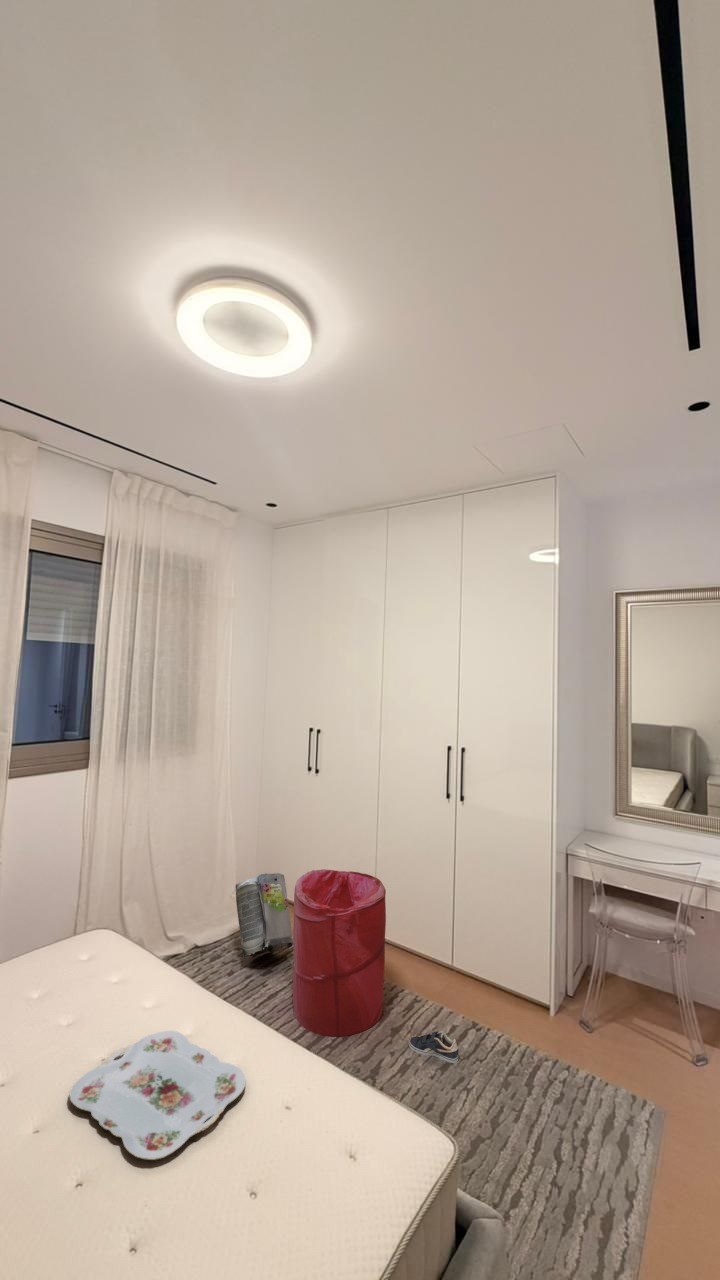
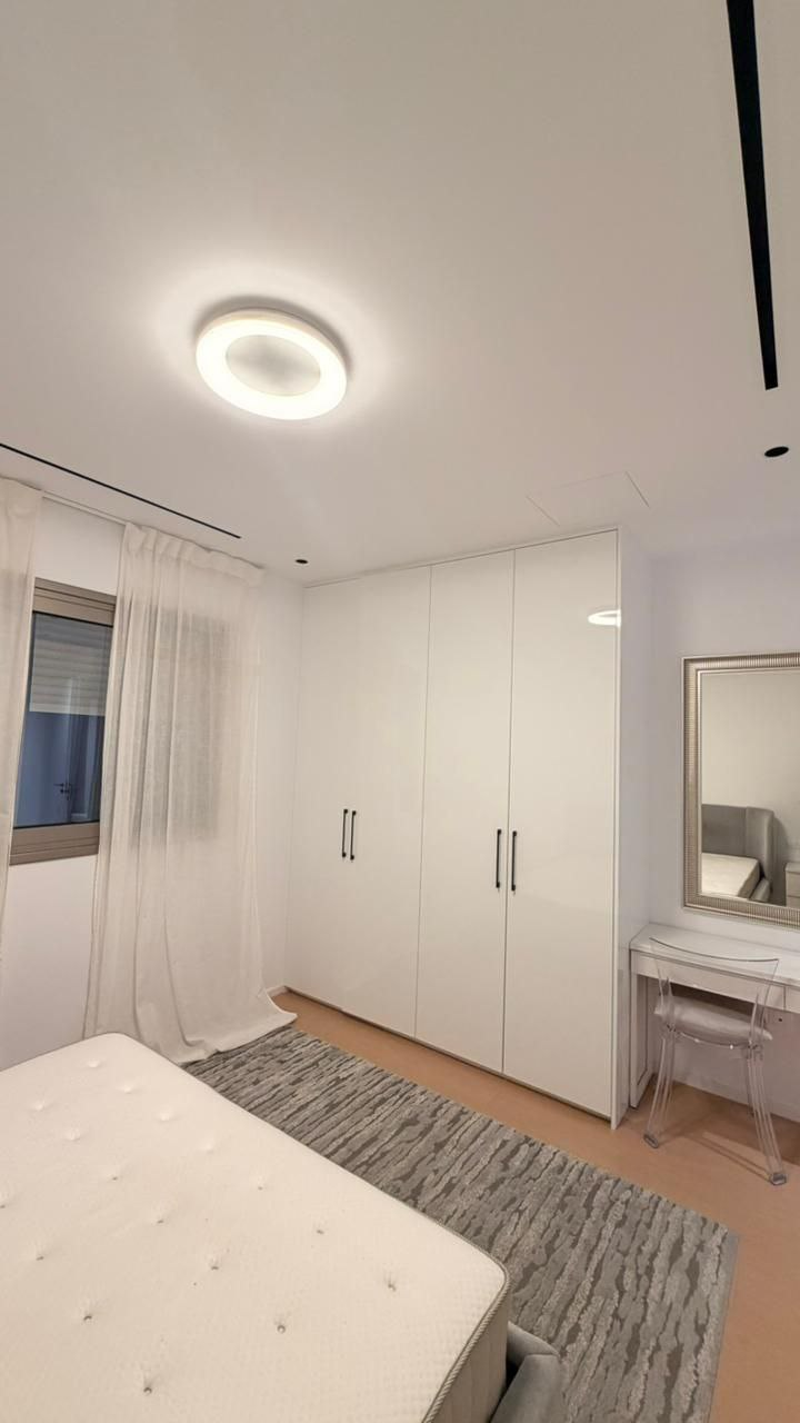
- air purifier (266, 900)
- sneaker (433, 1042)
- laundry hamper (338, 944)
- serving tray (159, 1087)
